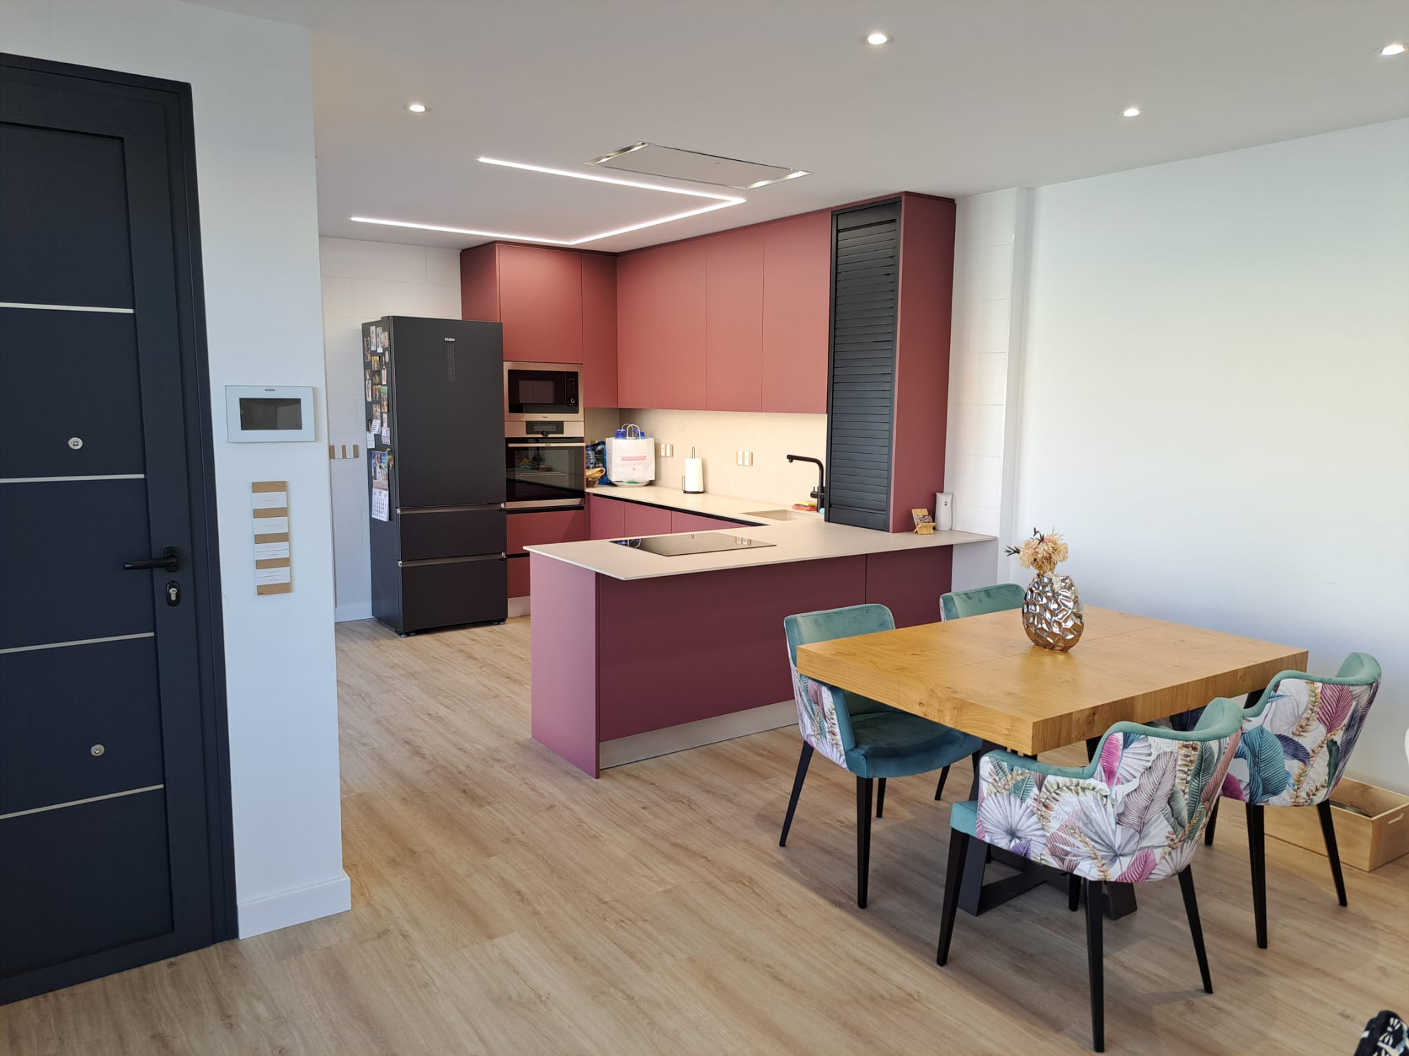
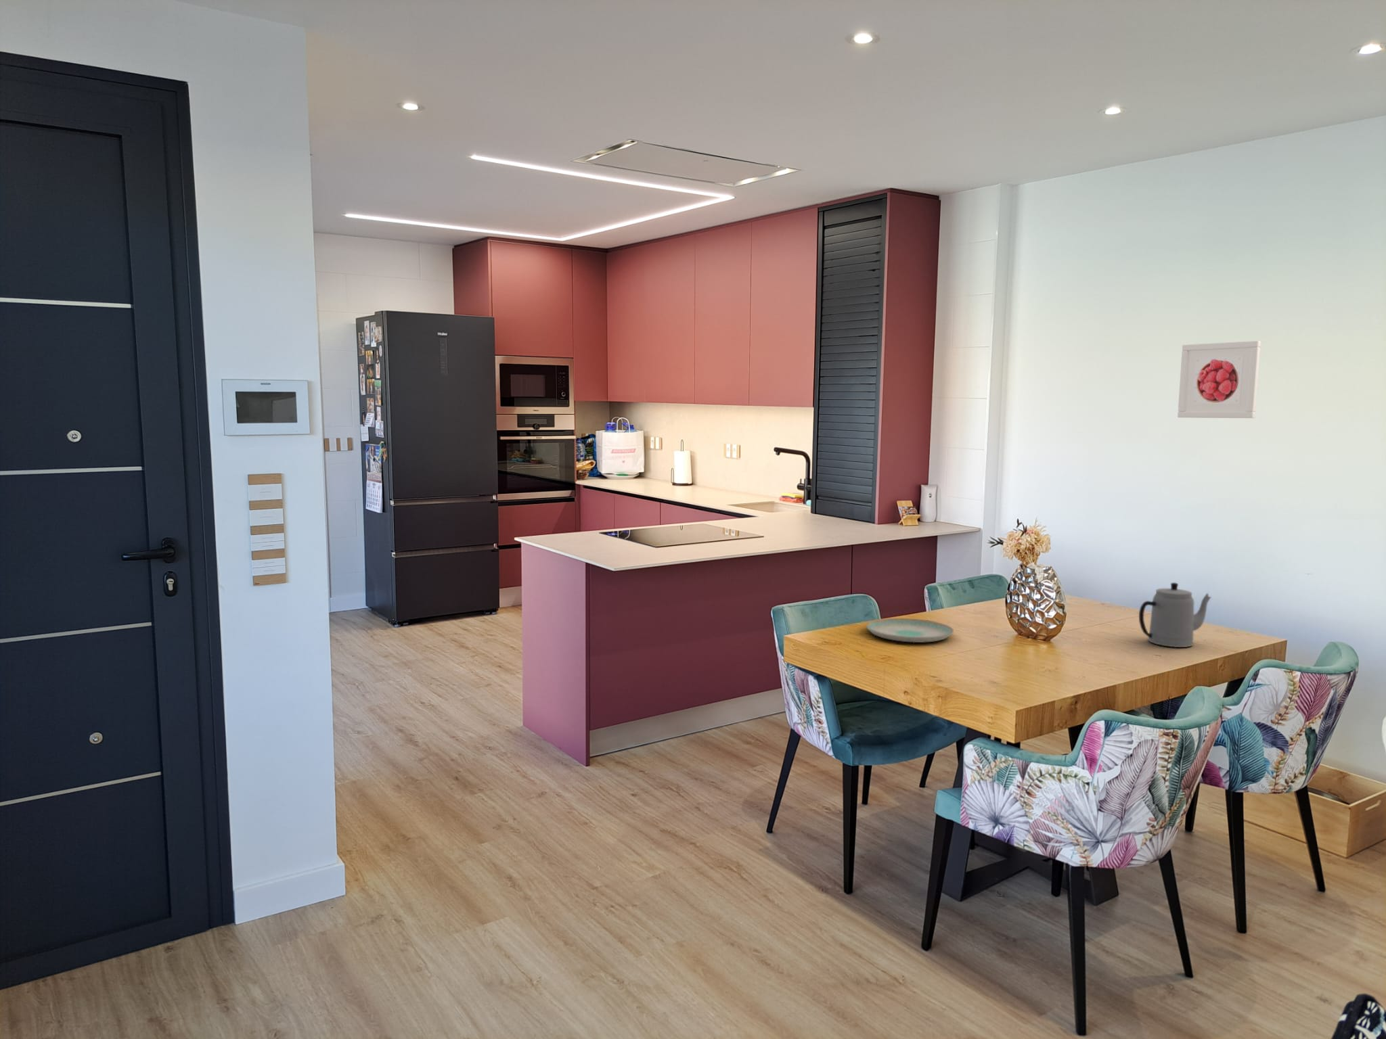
+ teapot (1175, 612)
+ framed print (1218, 380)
+ plate (909, 631)
